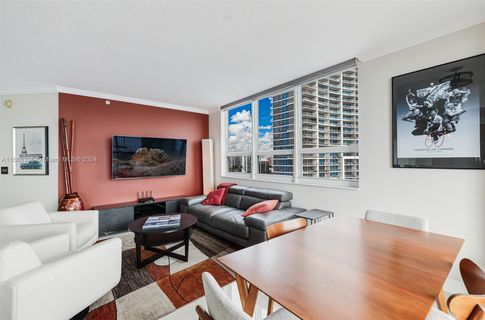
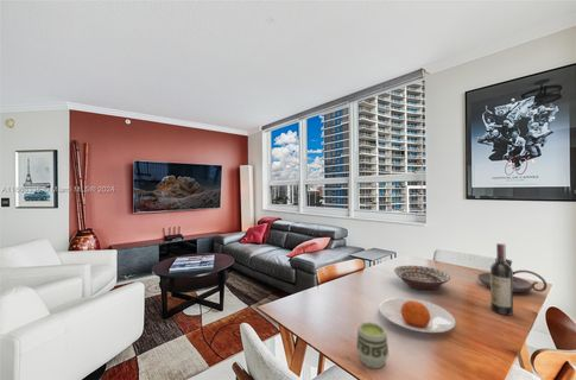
+ plate (414, 310)
+ wine bottle (501, 277)
+ candle holder (513, 273)
+ decorative bowl (420, 279)
+ cup (372, 344)
